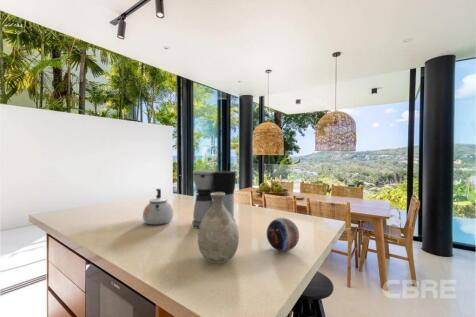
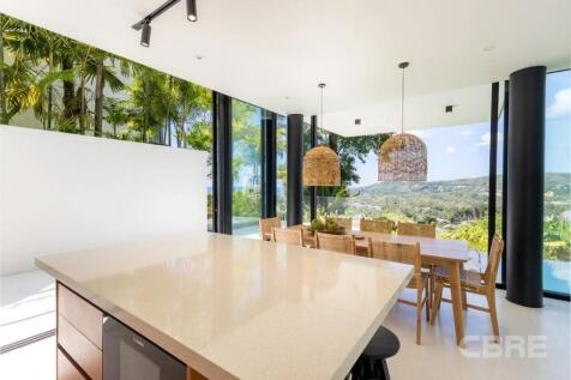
- vase (218, 226)
- kettle (158, 205)
- decorative orb (282, 234)
- coffee maker (212, 198)
